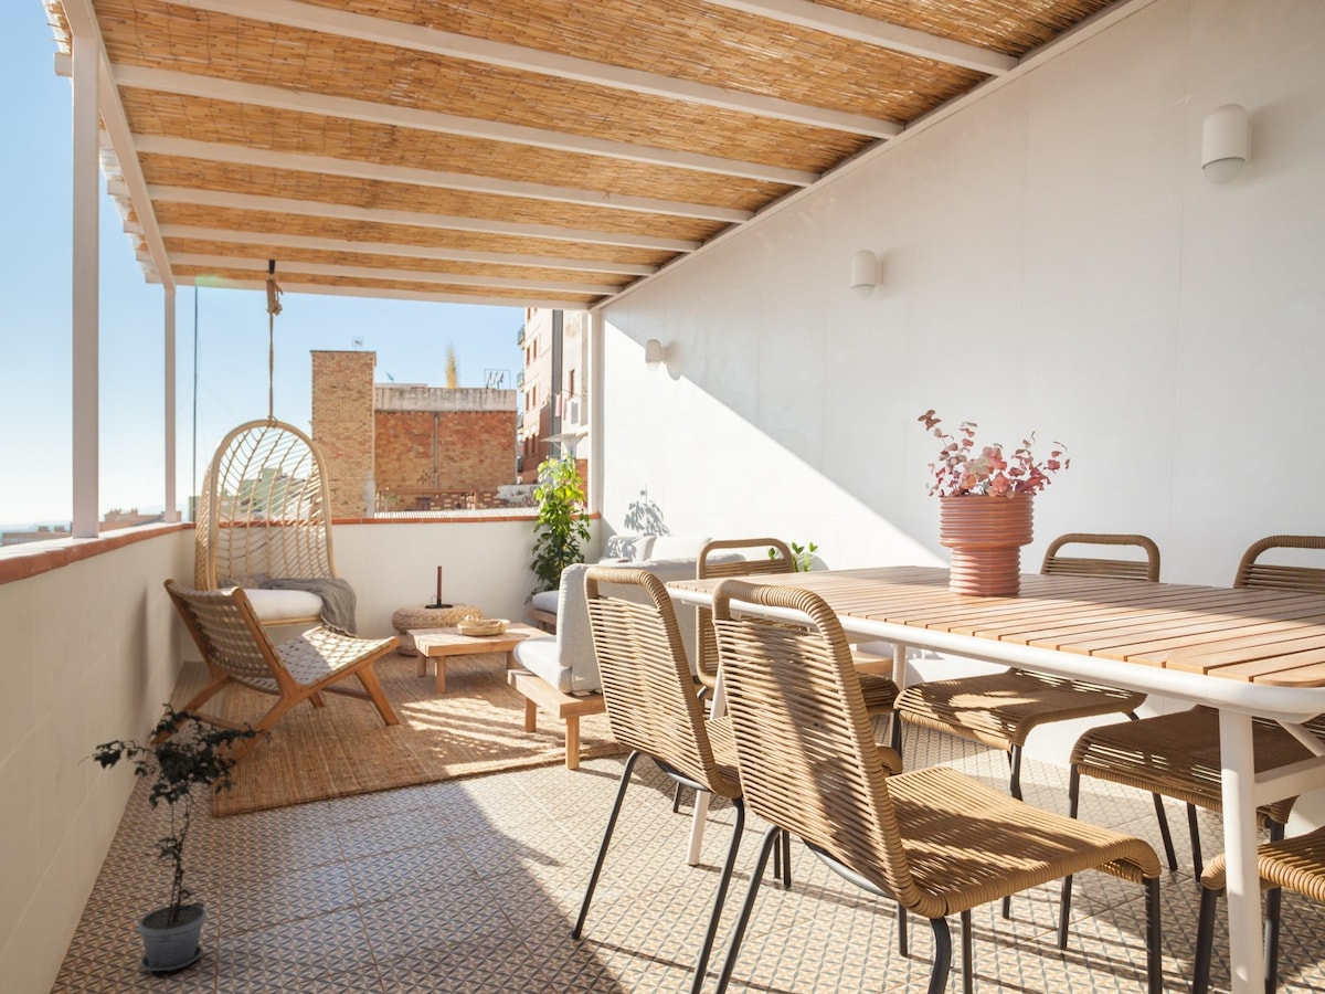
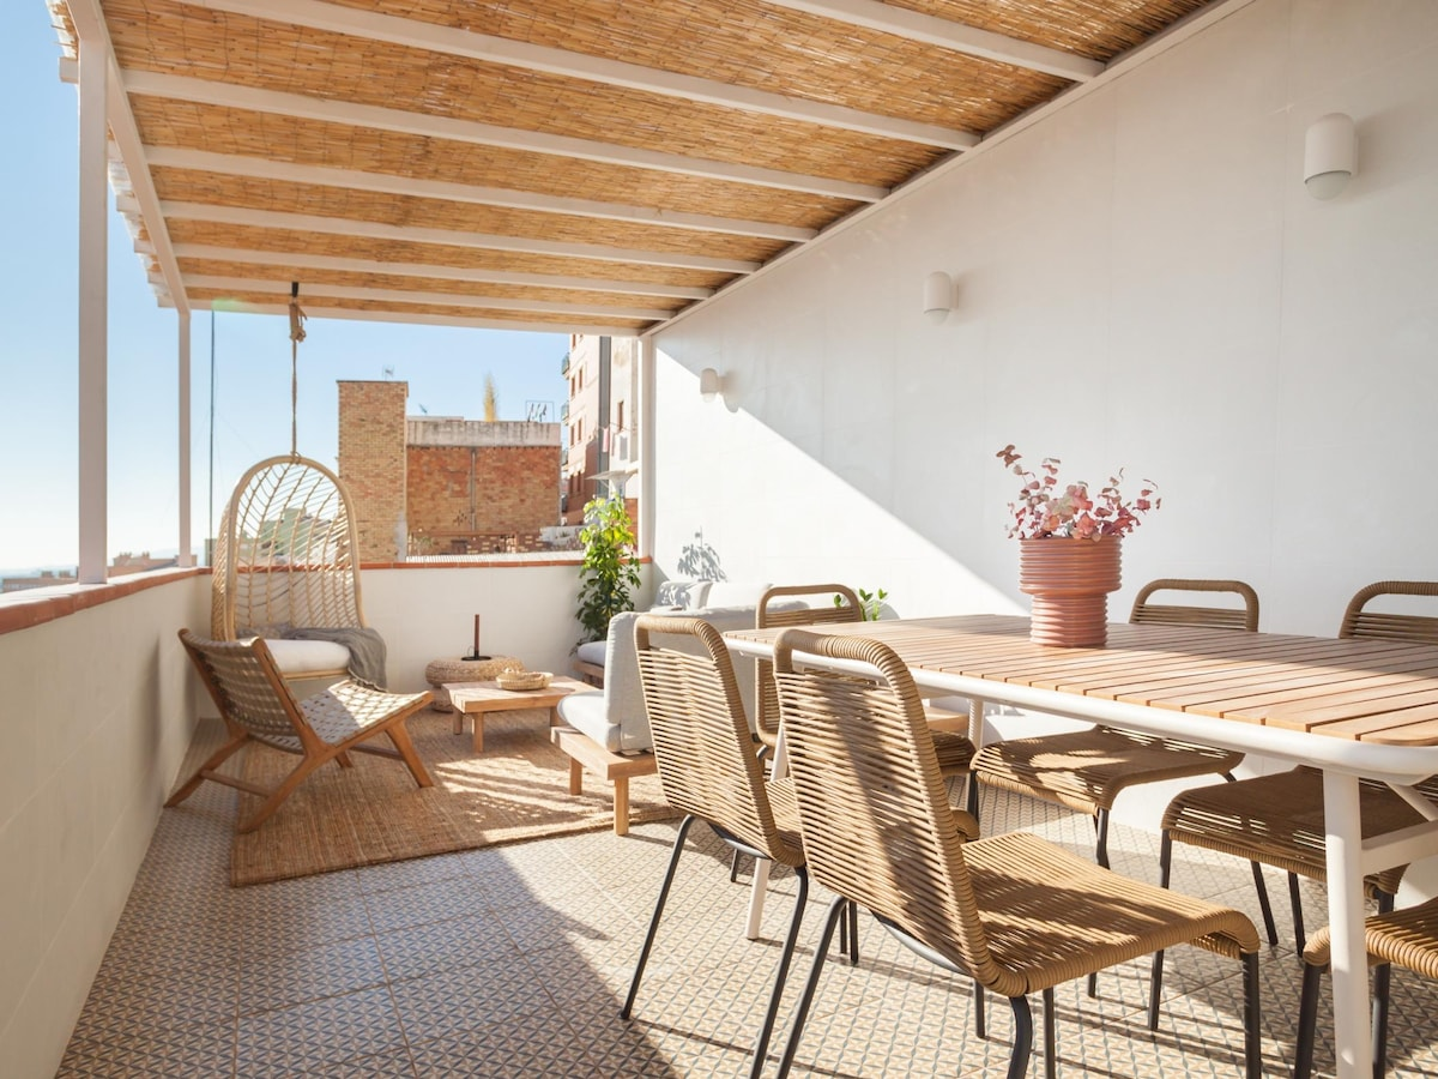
- potted plant (179, 834)
